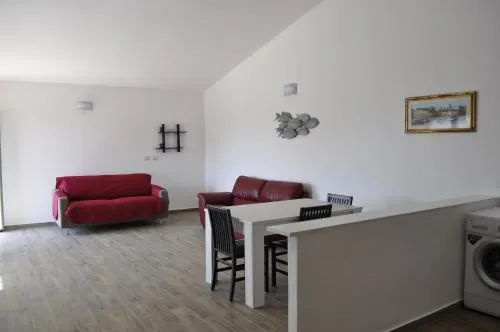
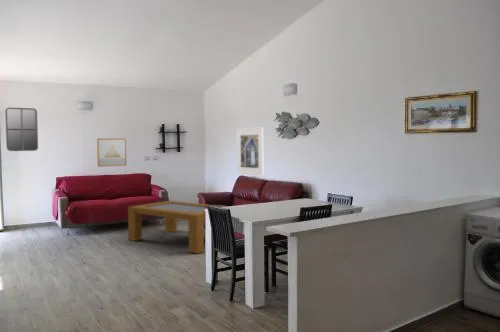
+ home mirror (22, 129)
+ wall art (112, 152)
+ coffee table (182, 219)
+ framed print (249, 151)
